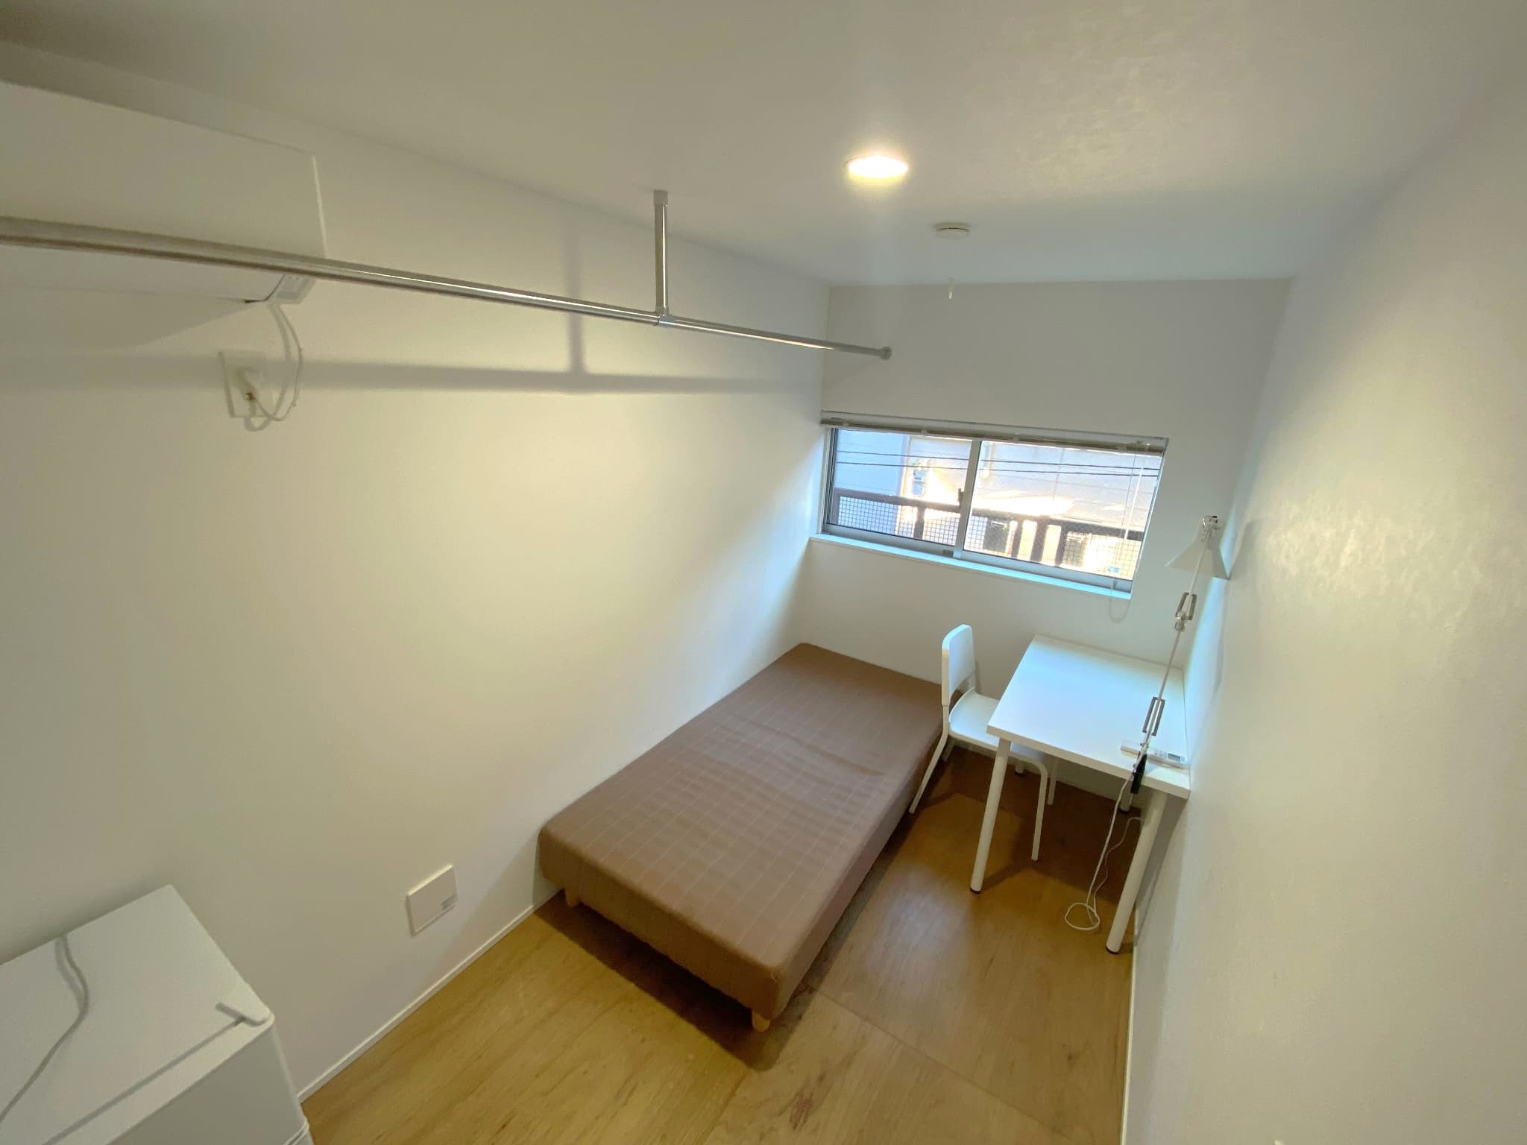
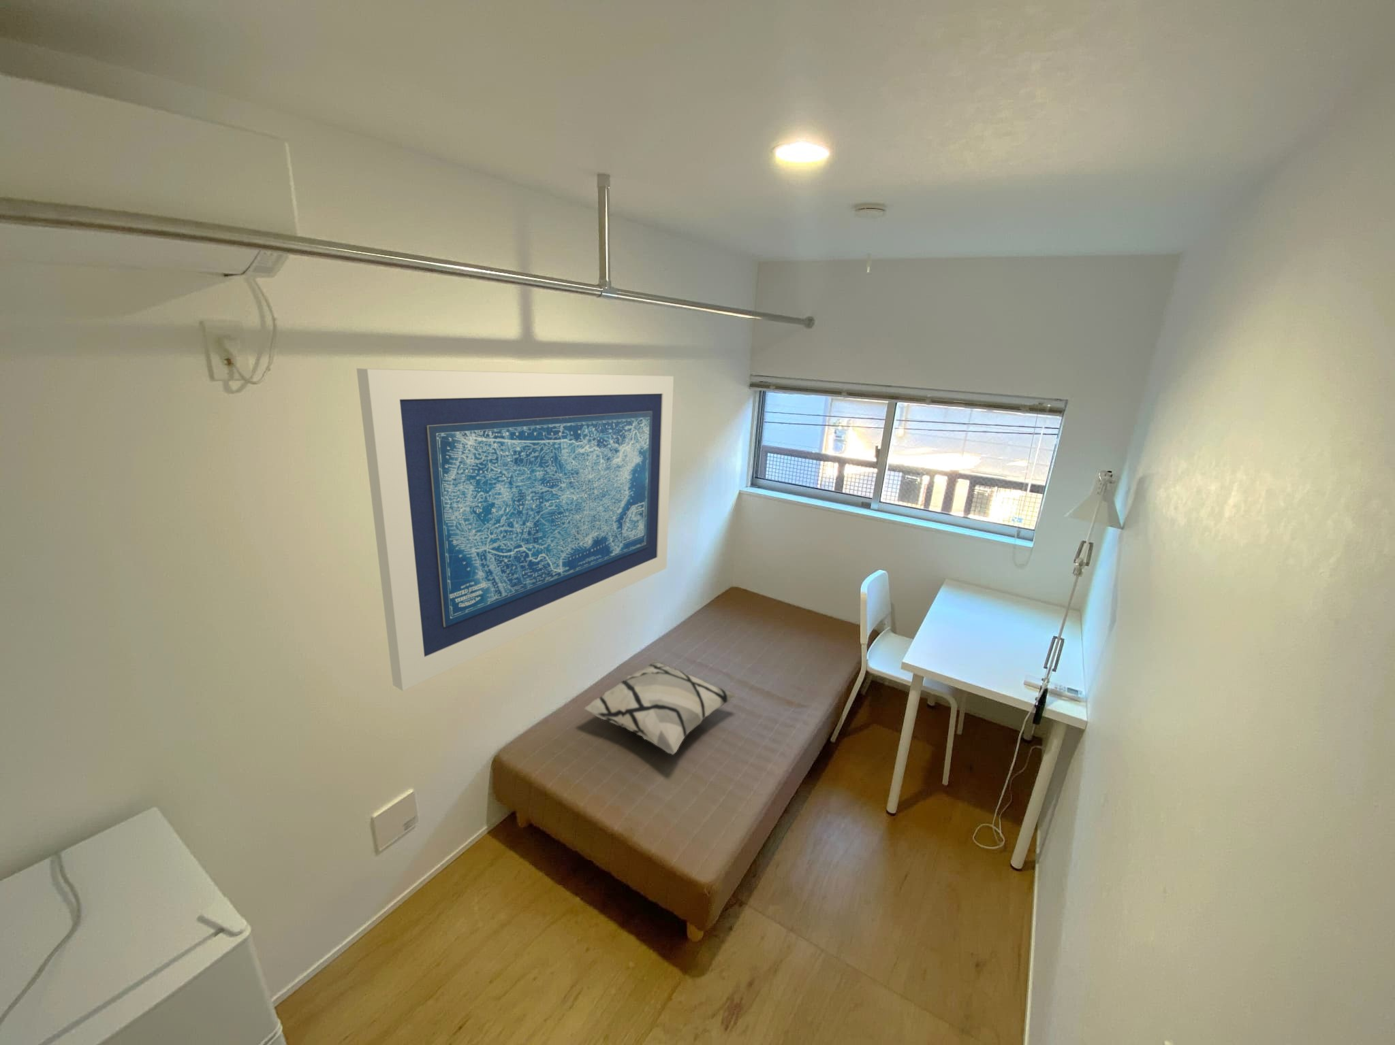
+ wall art (560, 501)
+ decorative pillow (661, 701)
